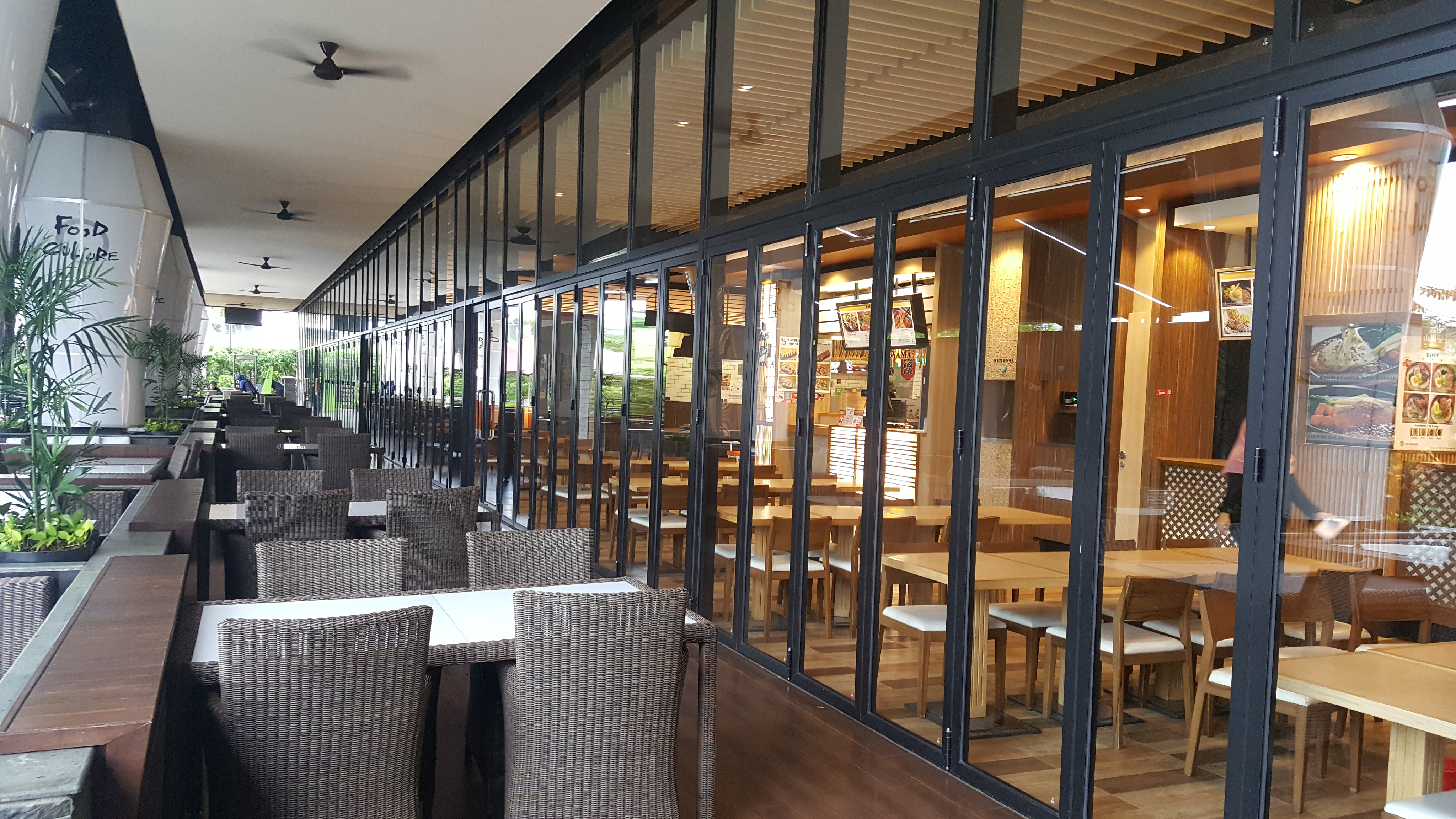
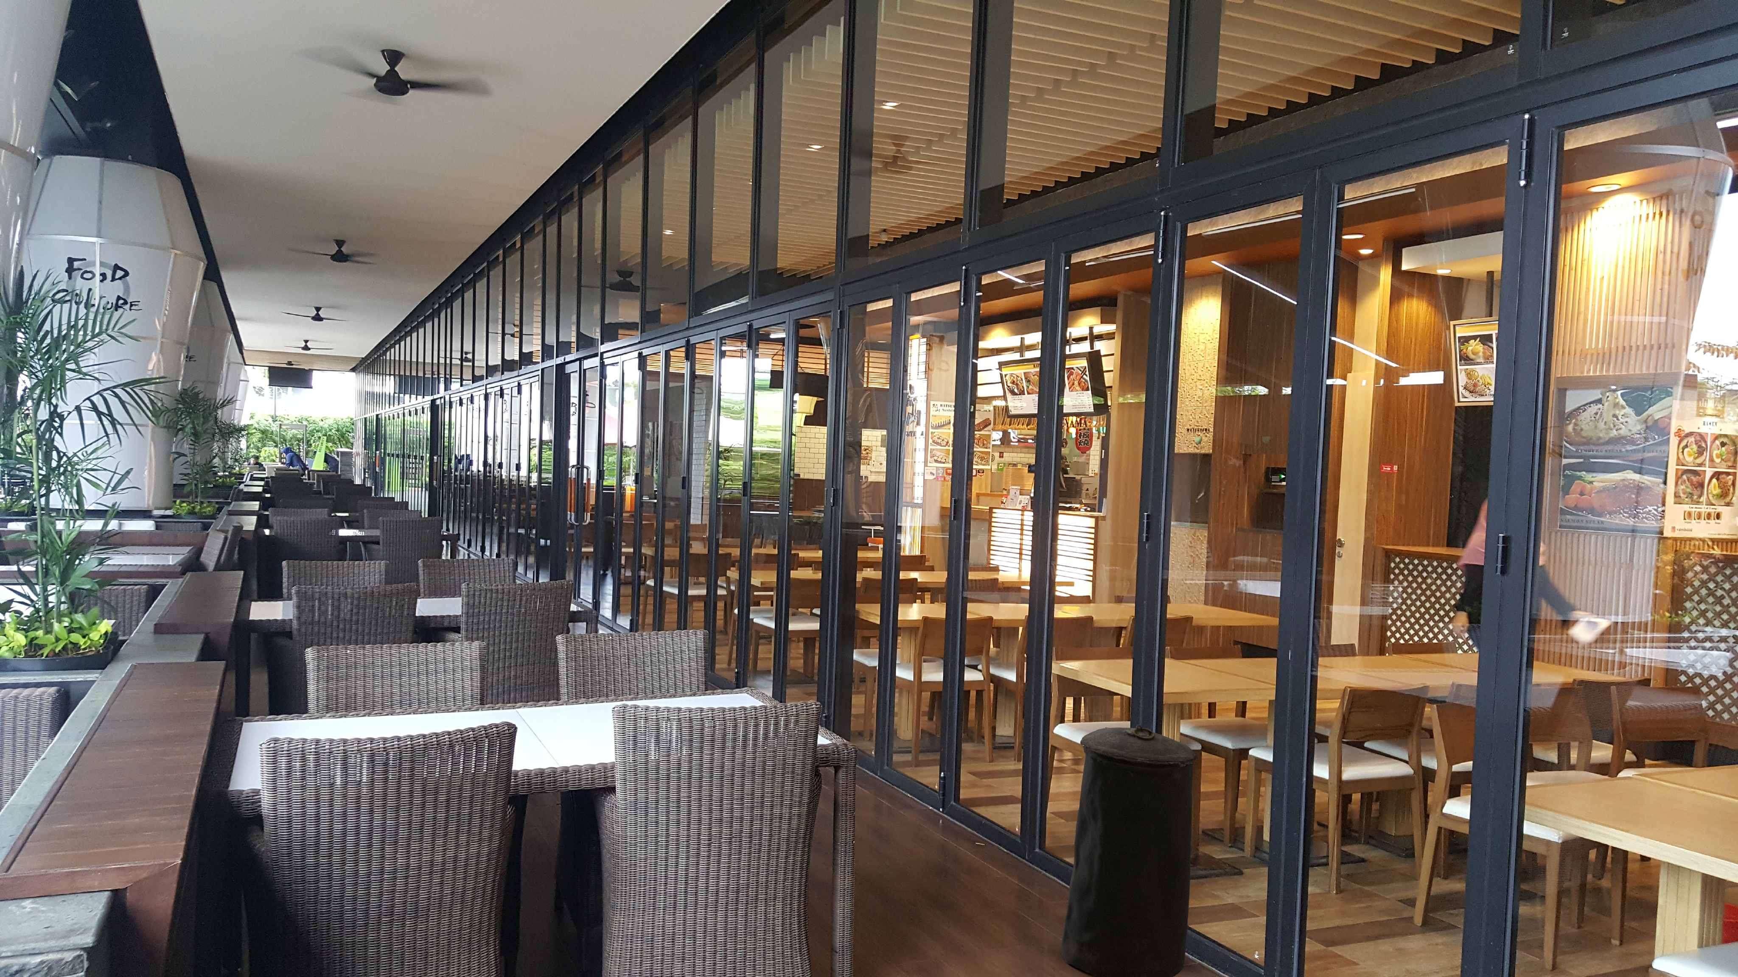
+ trash can (1121, 836)
